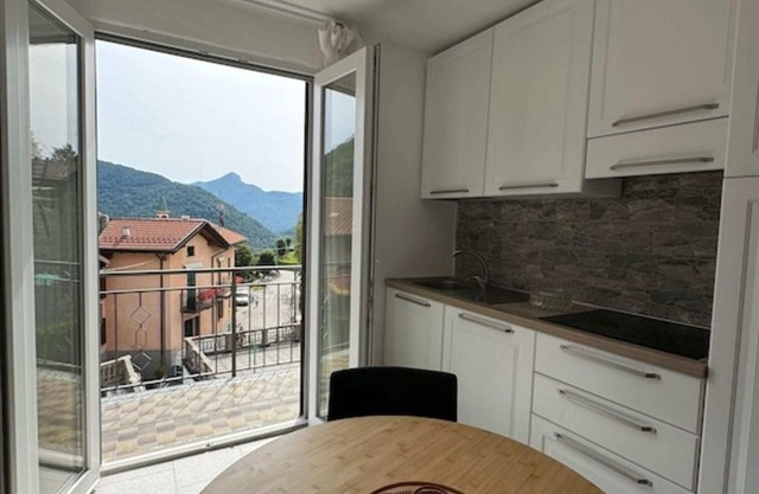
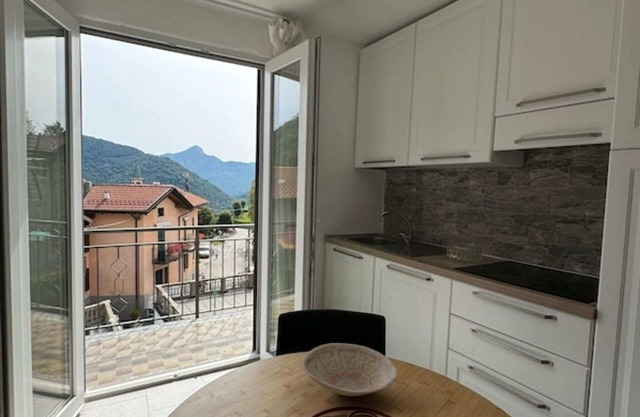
+ bowl (348, 376)
